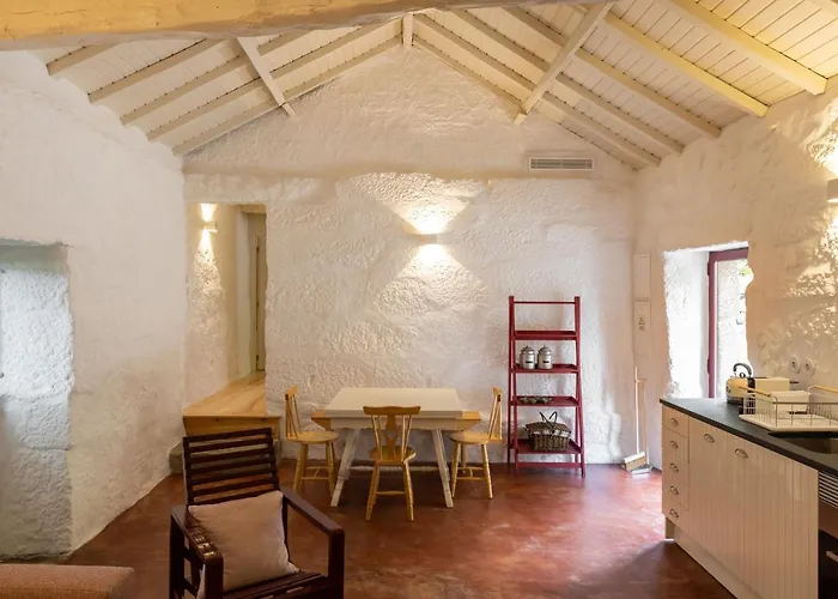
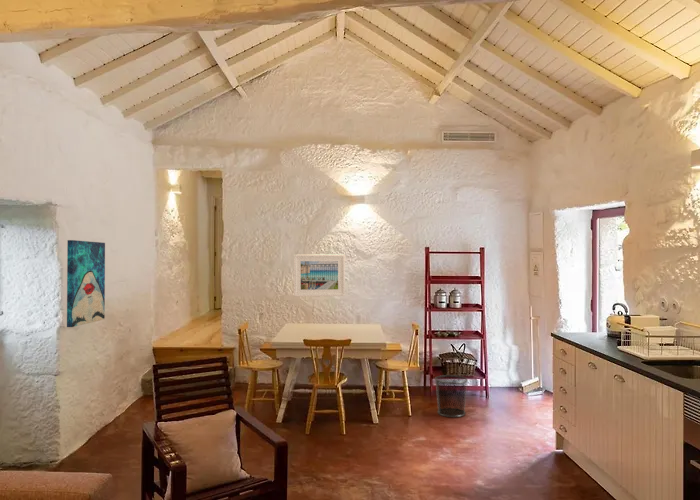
+ wall art (87, 282)
+ waste bin (451, 395)
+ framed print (319, 275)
